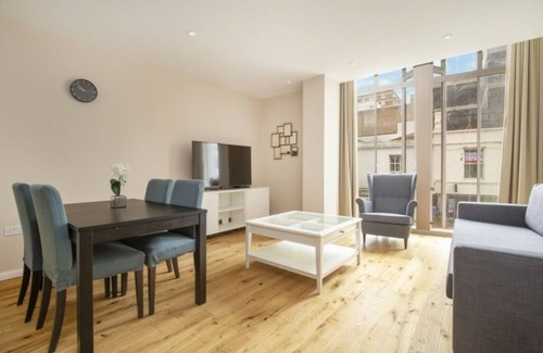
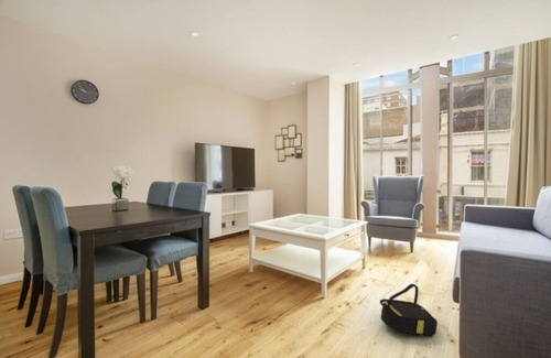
+ backpack (402, 308)
